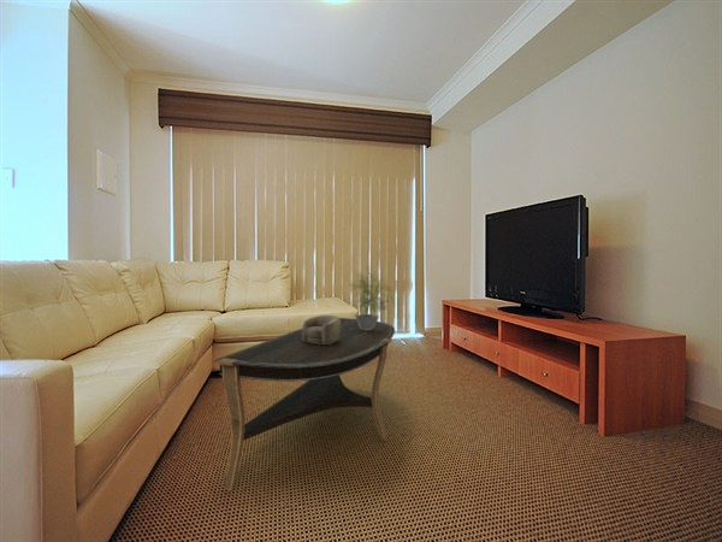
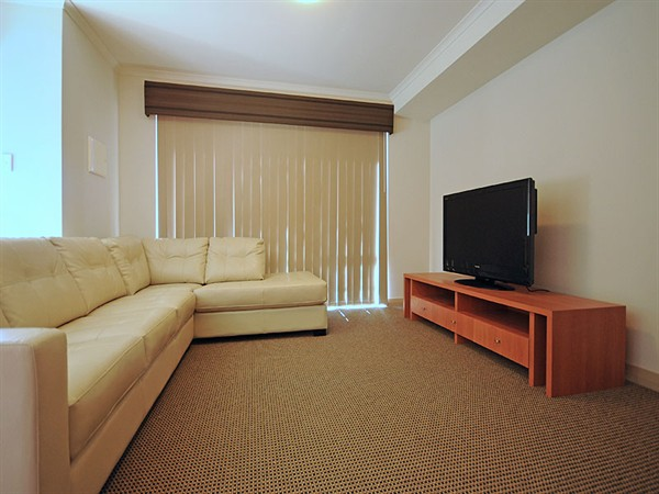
- coffee table (337, 383)
- potted plant (371, 296)
- decorative bowl (322, 328)
